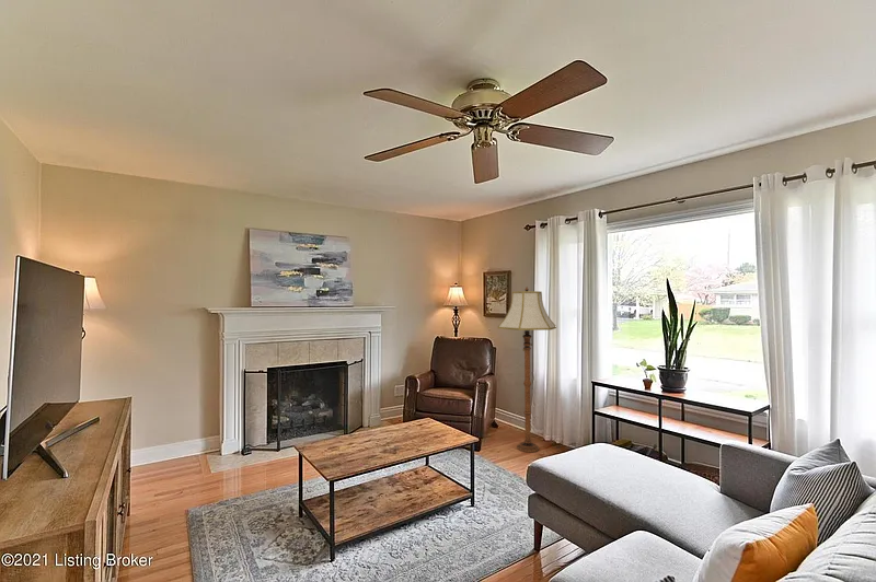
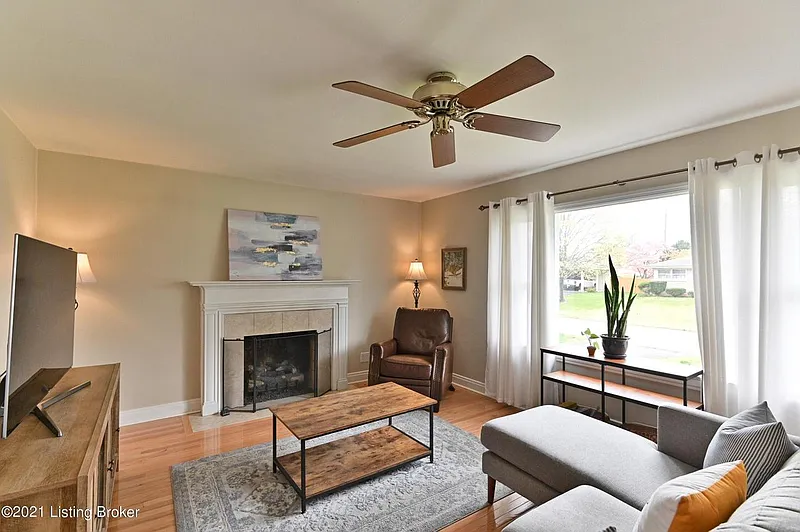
- floor lamp (527, 366)
